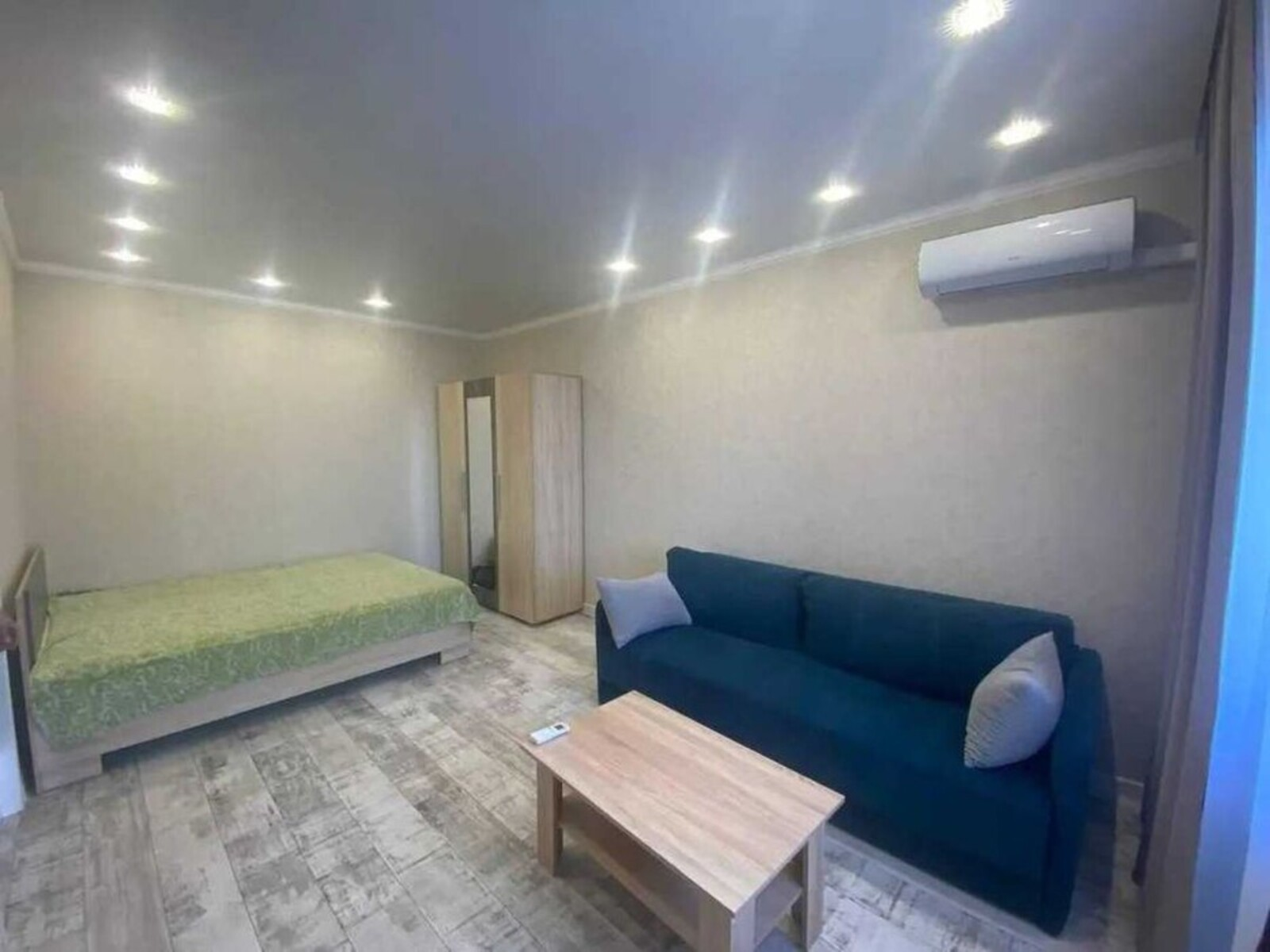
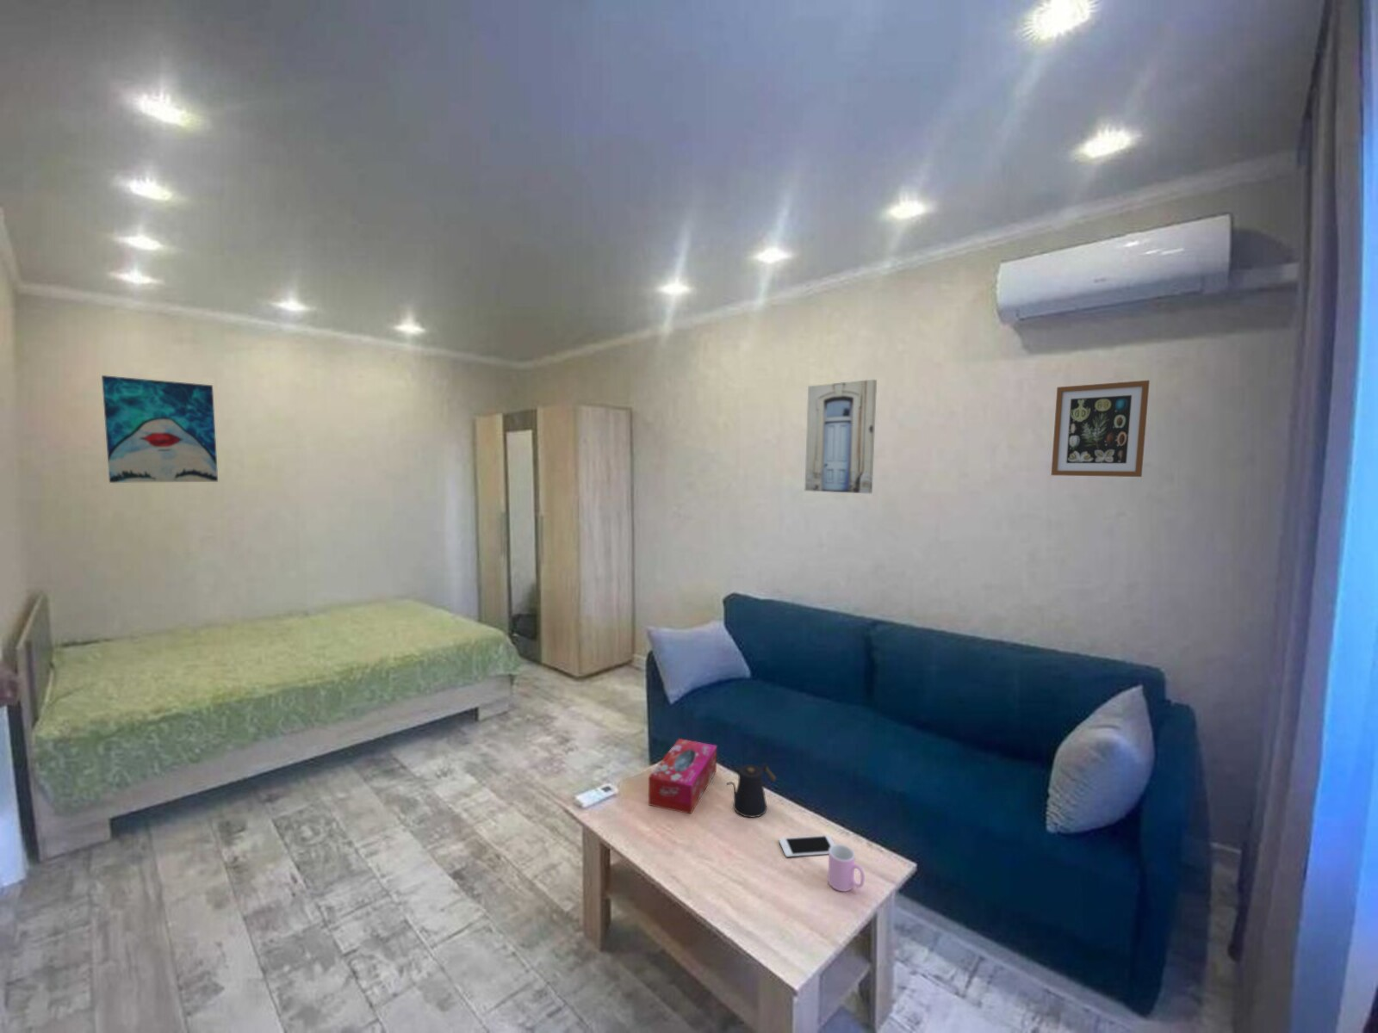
+ kettle (752, 788)
+ wall art (163, 431)
+ cell phone (808, 845)
+ cup (846, 870)
+ wall art (1097, 430)
+ wall art (839, 437)
+ tissue box (684, 773)
